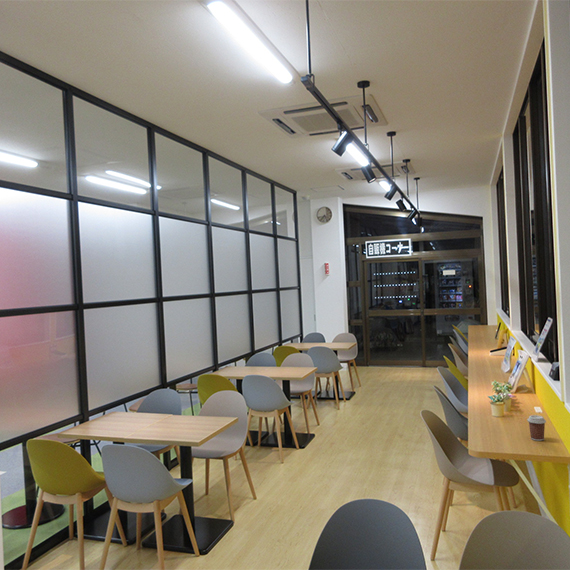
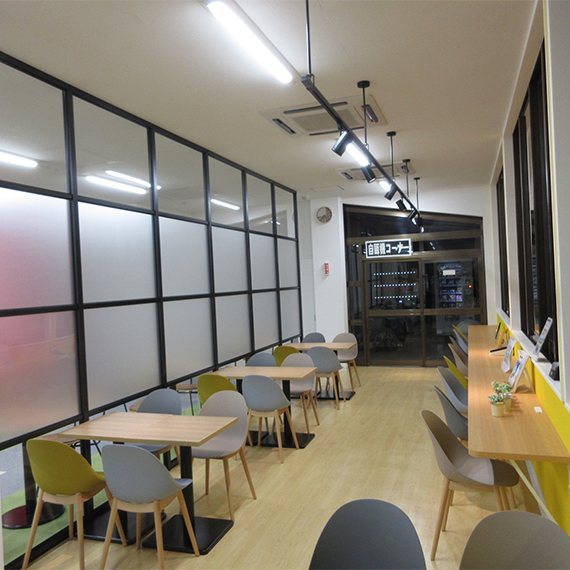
- coffee cup (536, 427)
